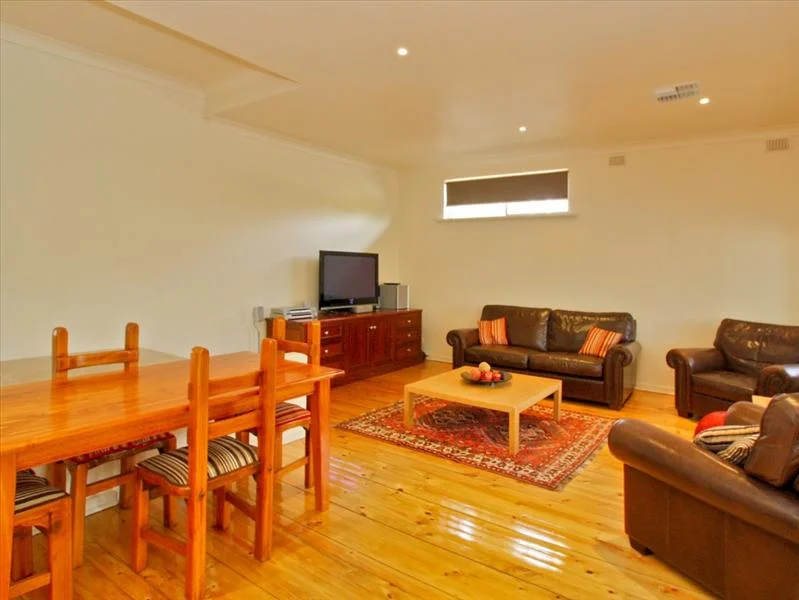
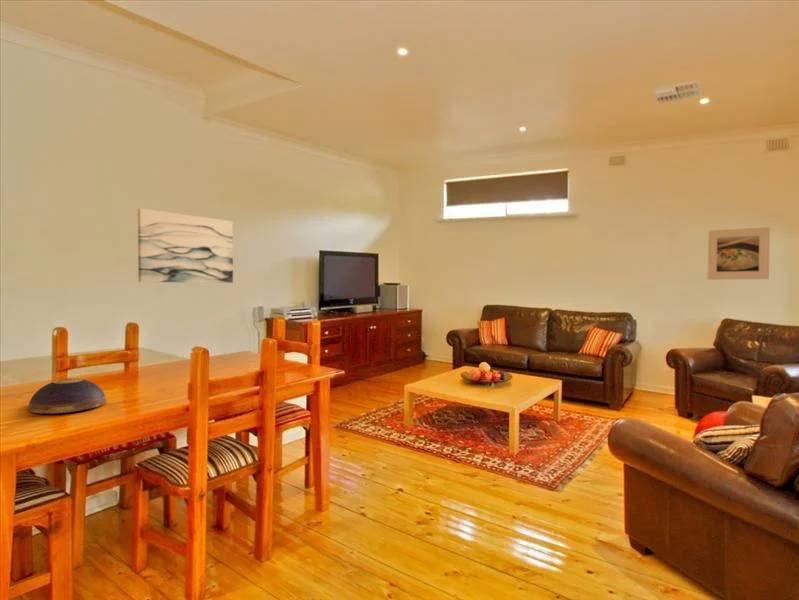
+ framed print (737, 254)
+ decorative bowl (68, 392)
+ wall art (189, 249)
